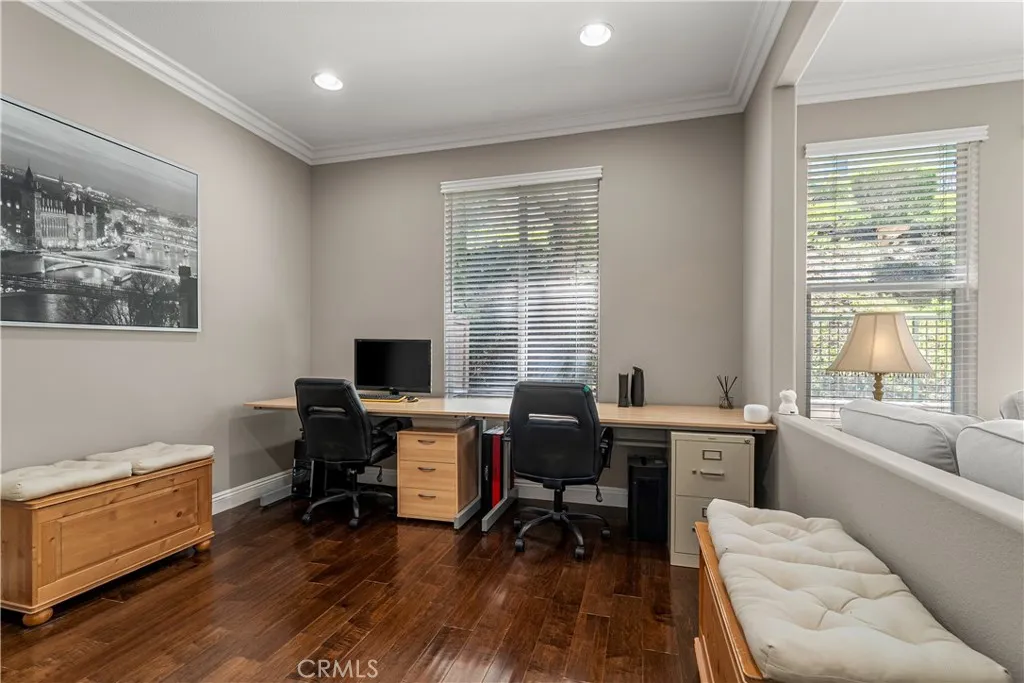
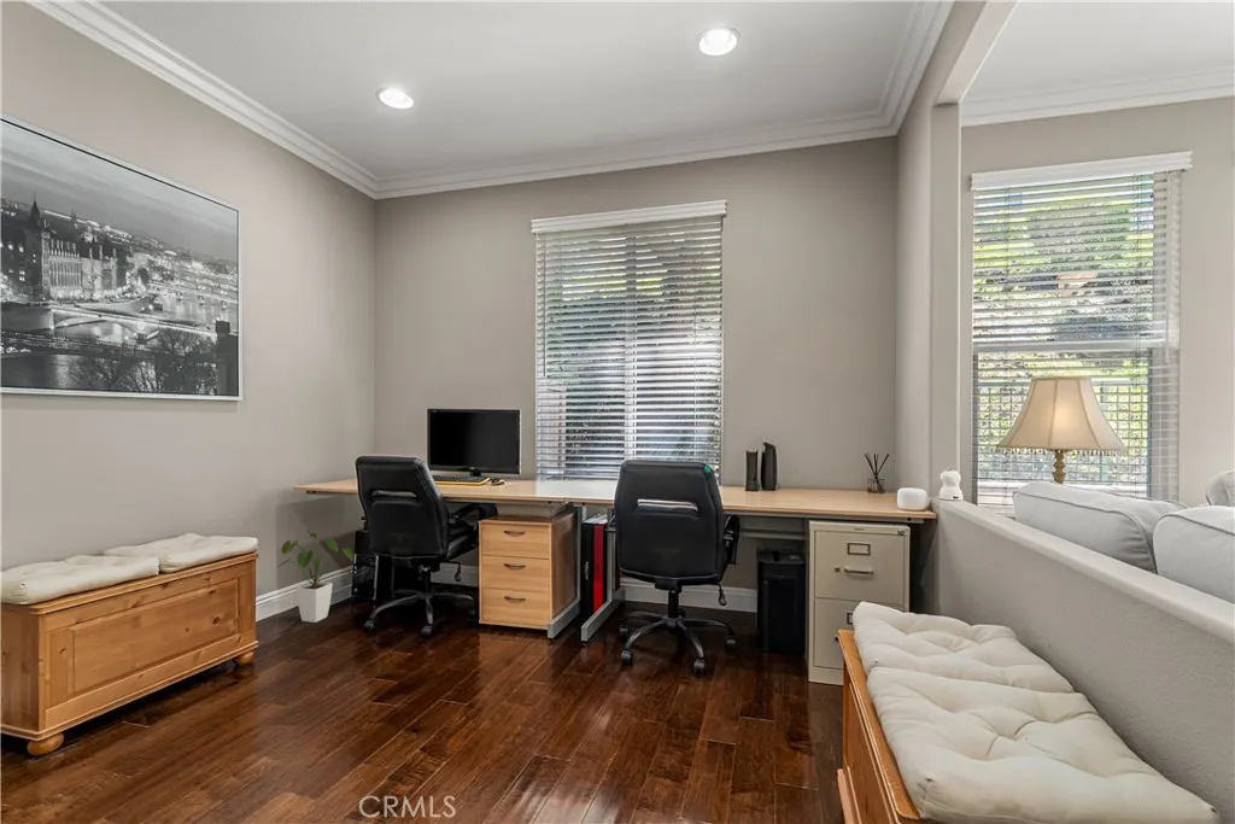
+ house plant (320, 575)
